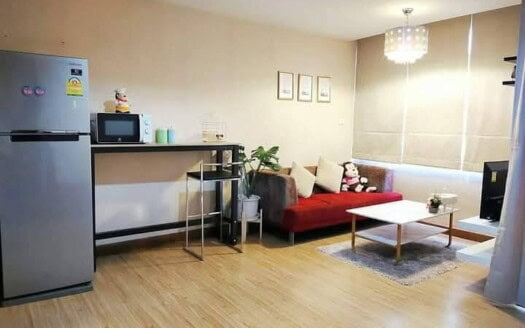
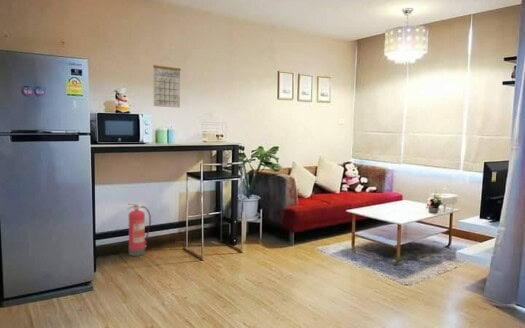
+ calendar (167, 82)
+ fire extinguisher (138, 228)
